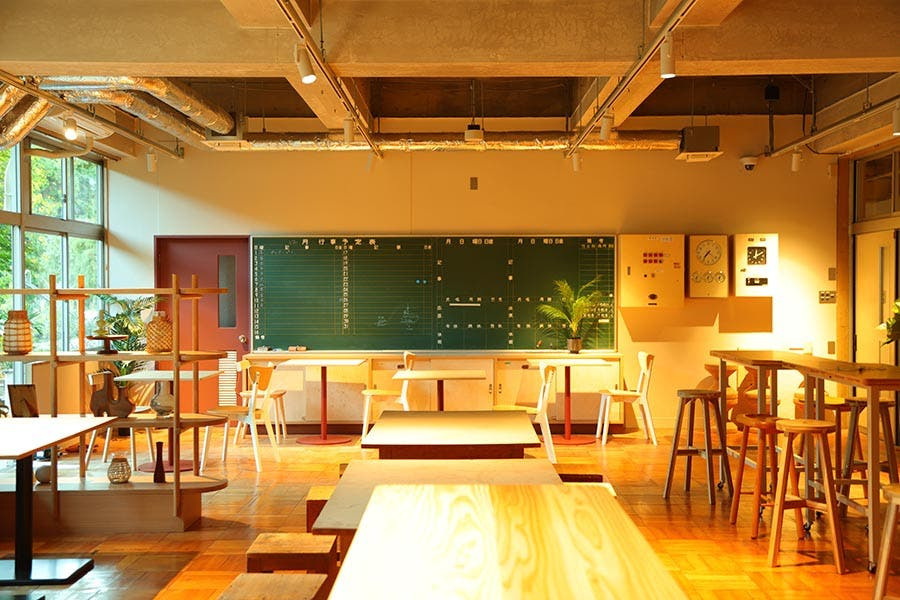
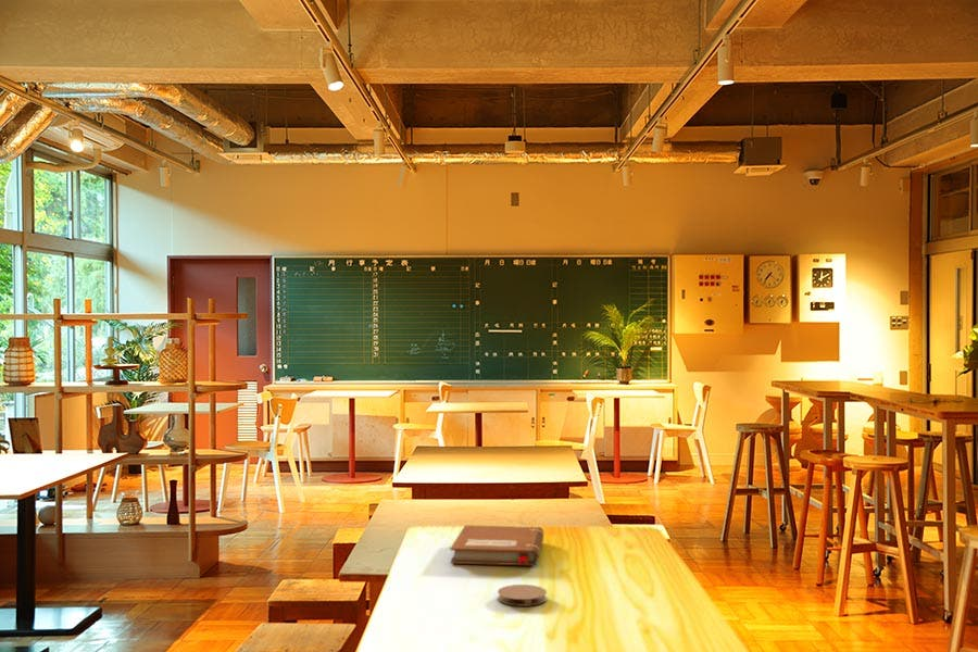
+ coaster (522, 594)
+ notebook (499, 544)
